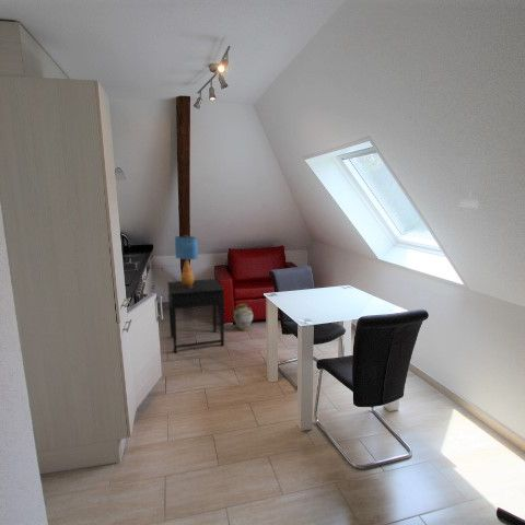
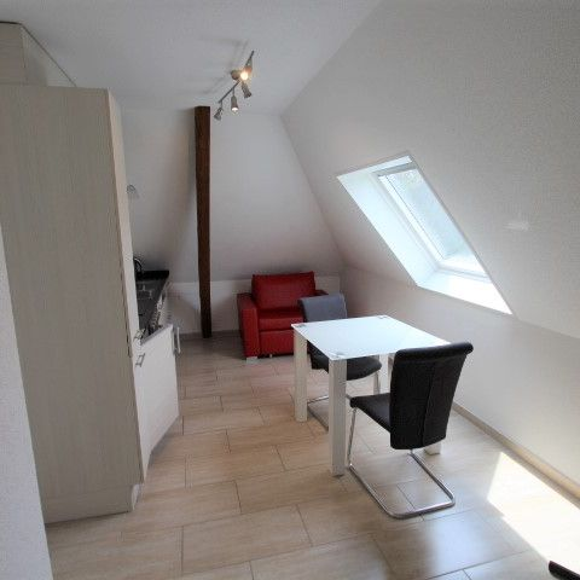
- ceramic jug (243, 316)
- table lamp (186, 260)
- side table (195, 306)
